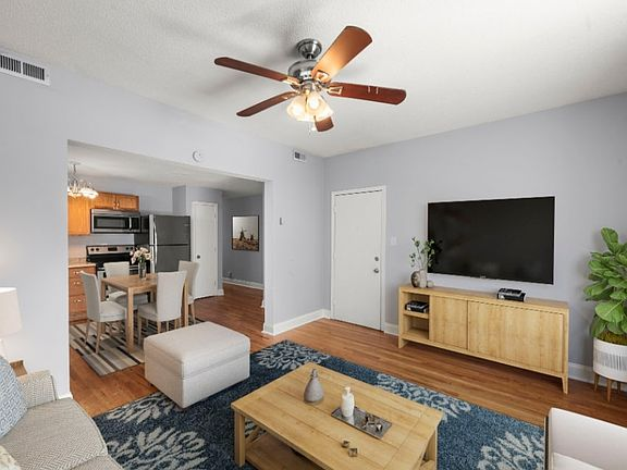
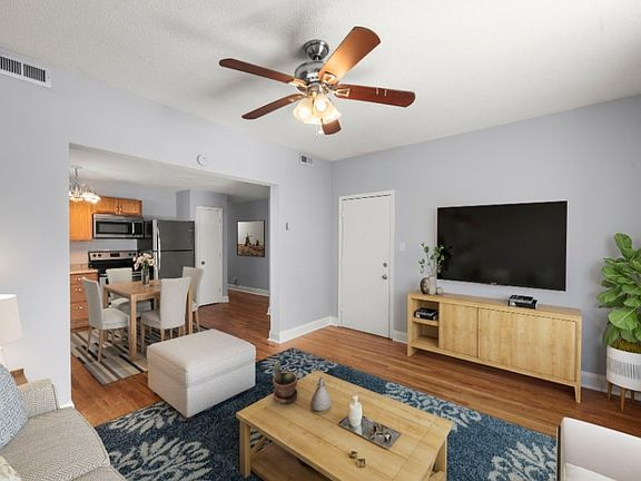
+ potted plant (285, 379)
